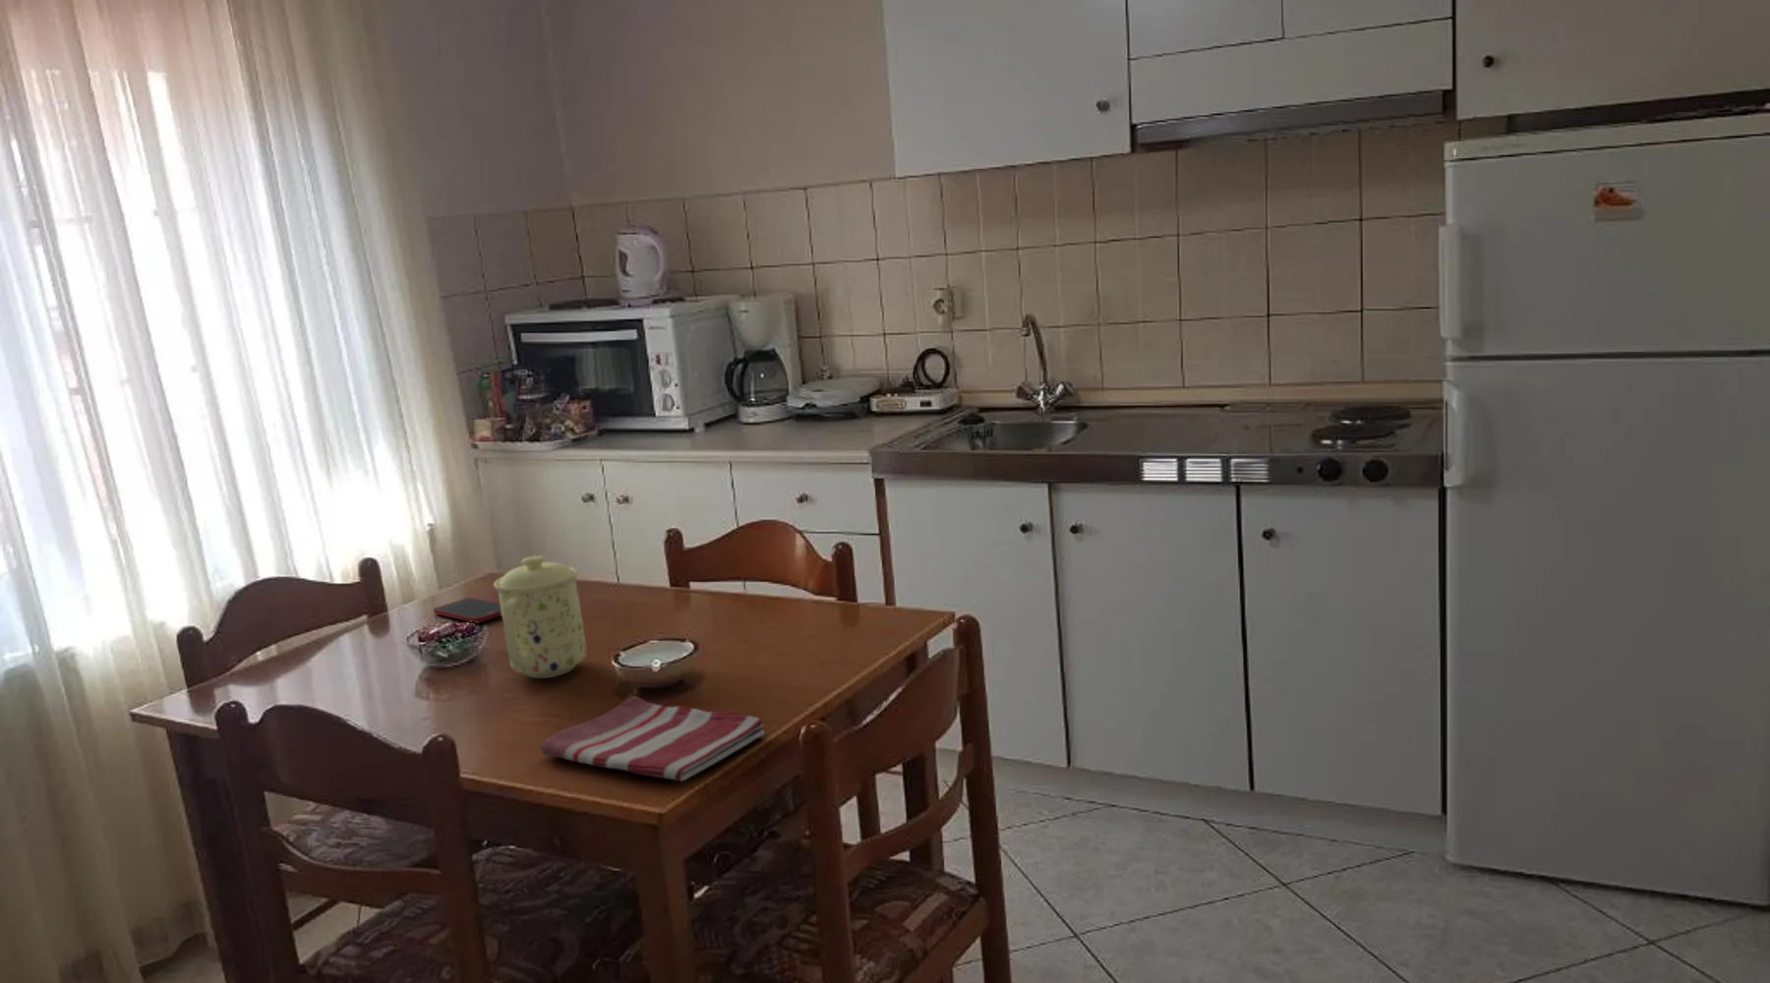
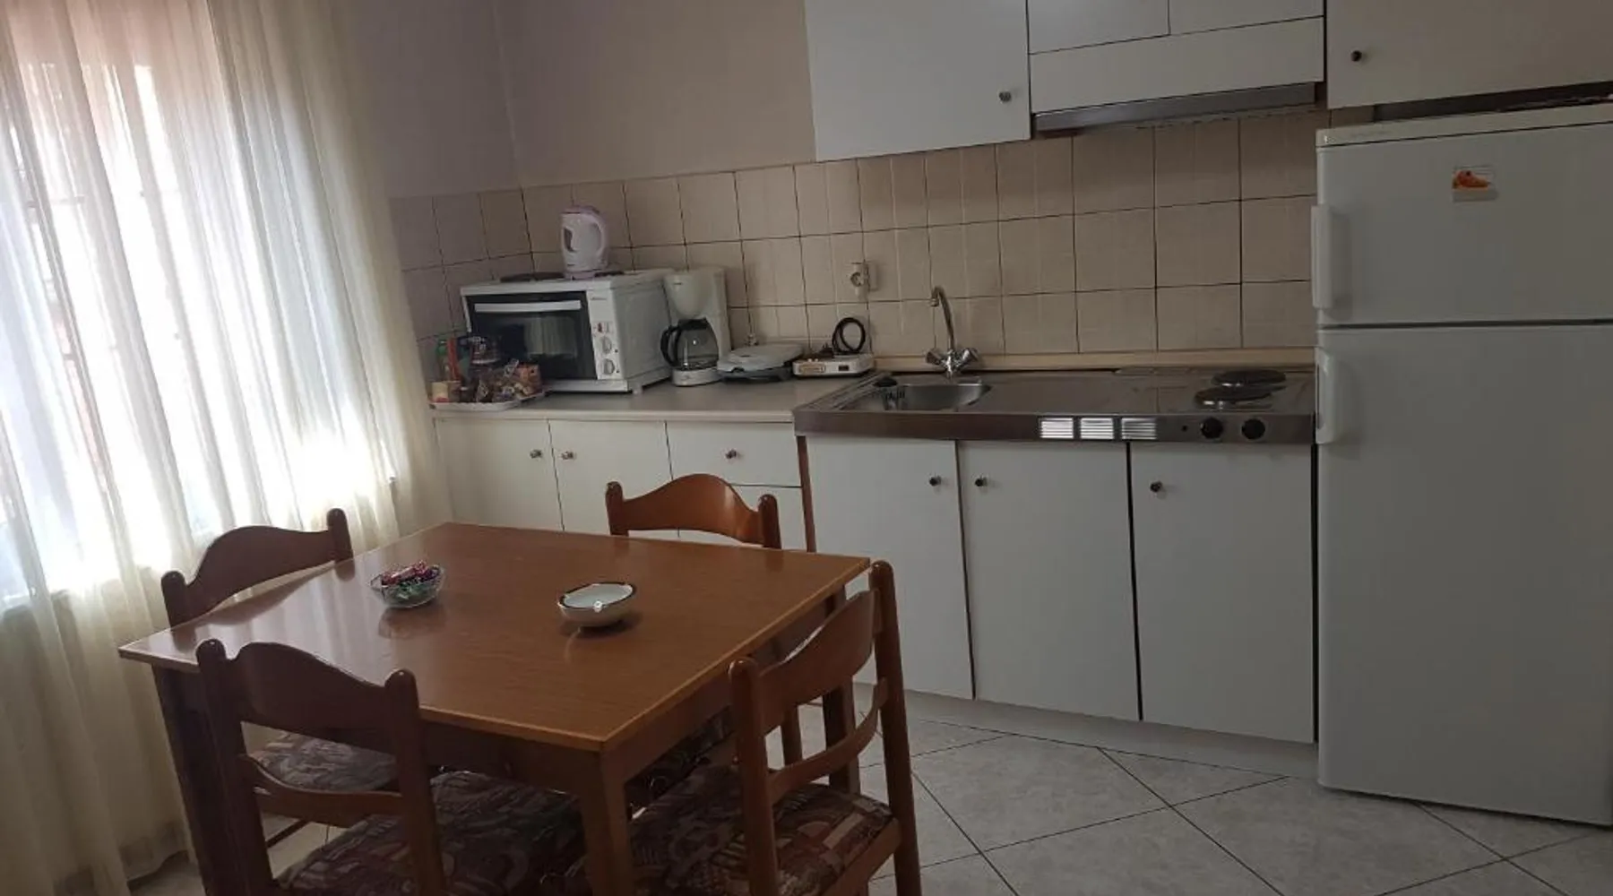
- cell phone (473, 609)
- mug (539, 616)
- dish towel (653, 736)
